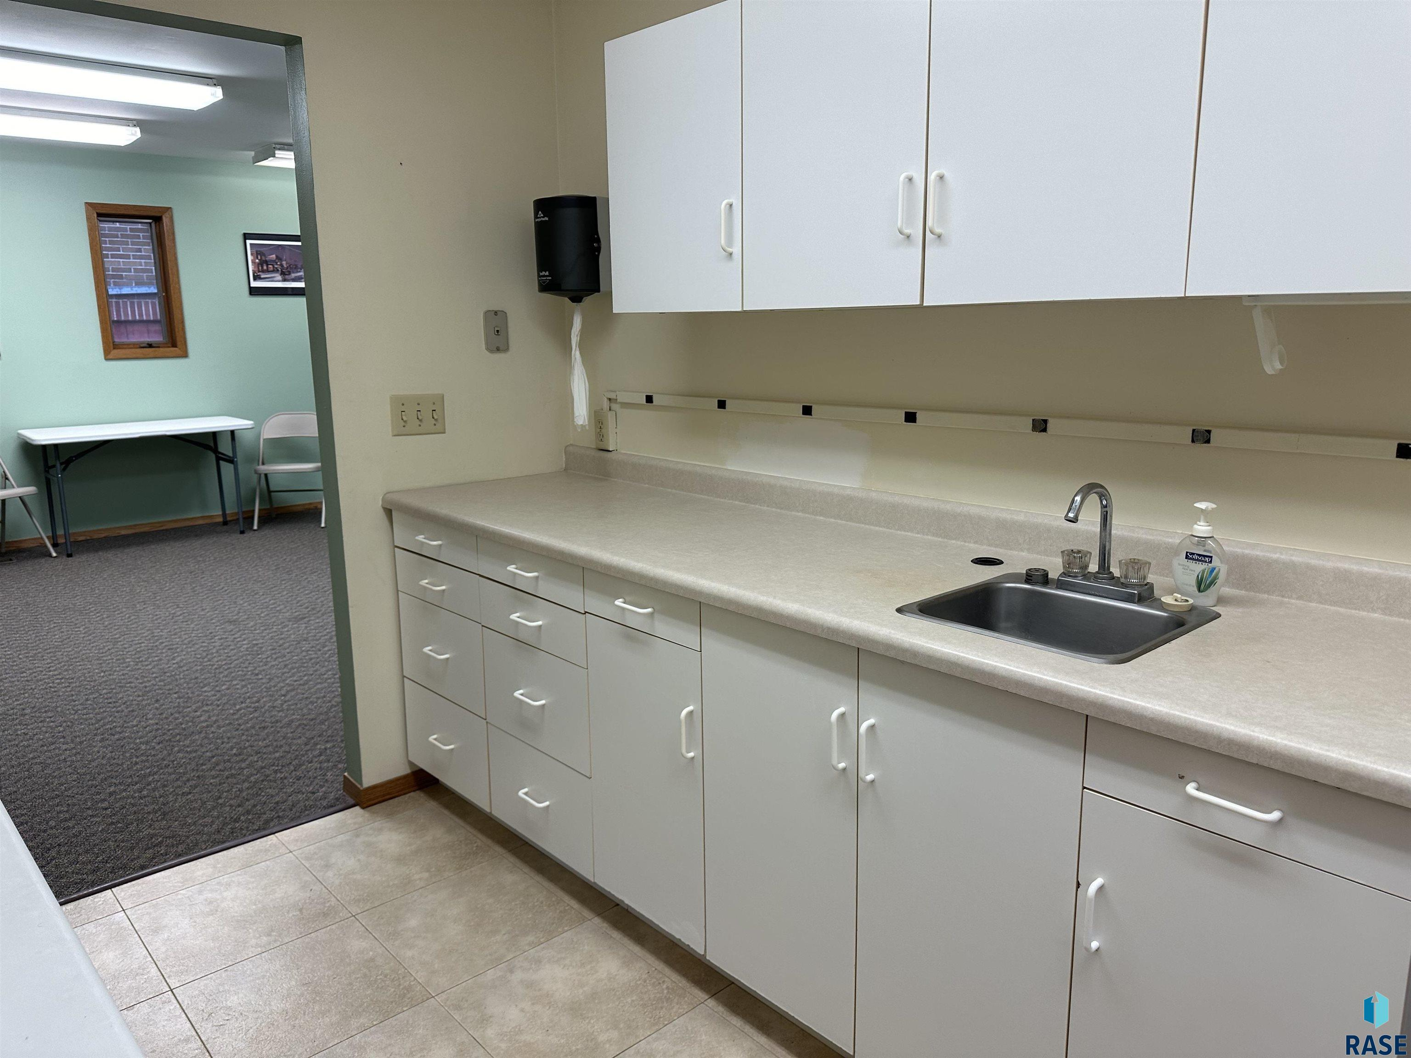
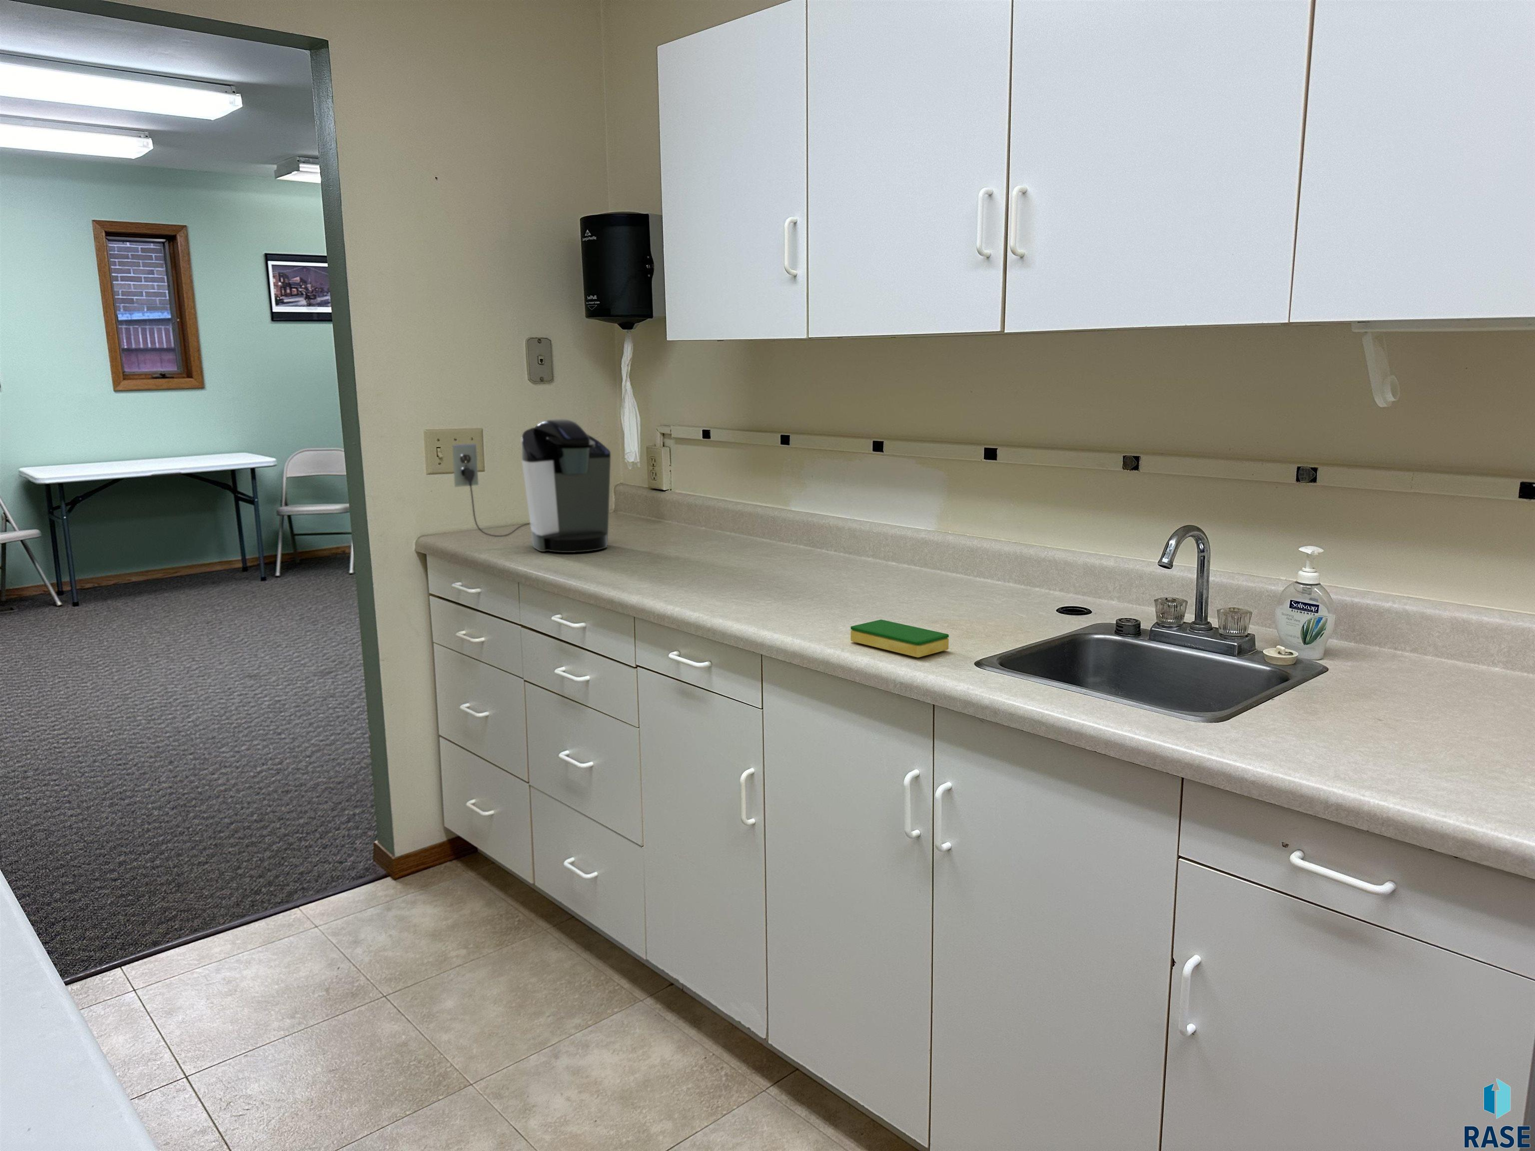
+ dish sponge (898, 637)
+ coffee maker (541, 485)
